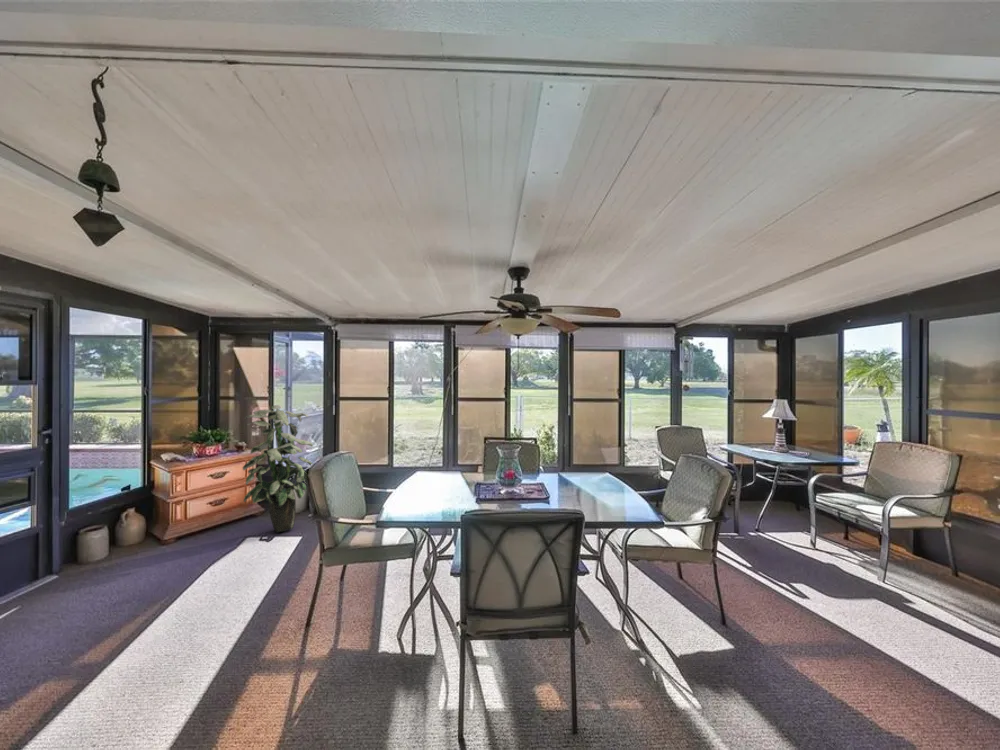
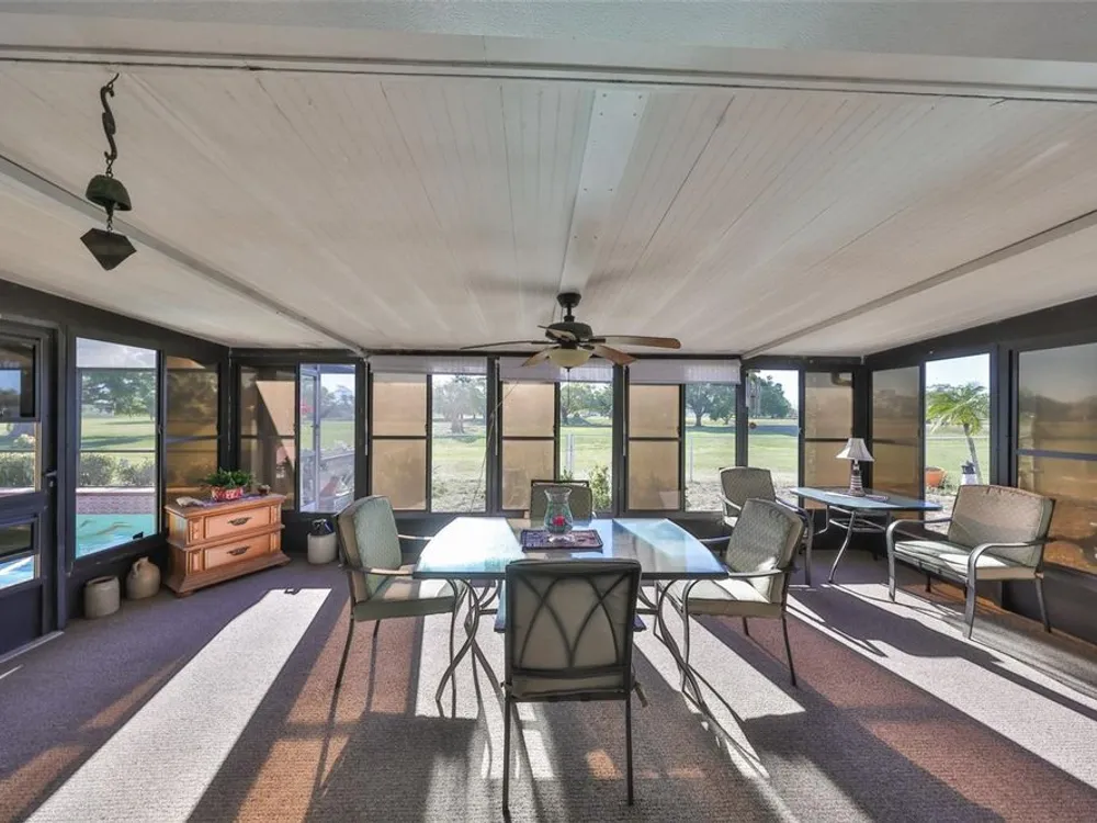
- indoor plant (277, 467)
